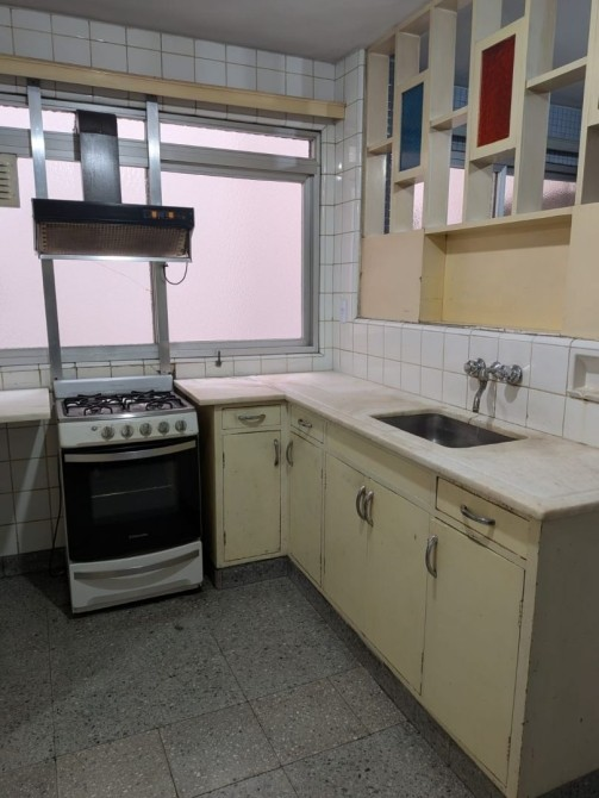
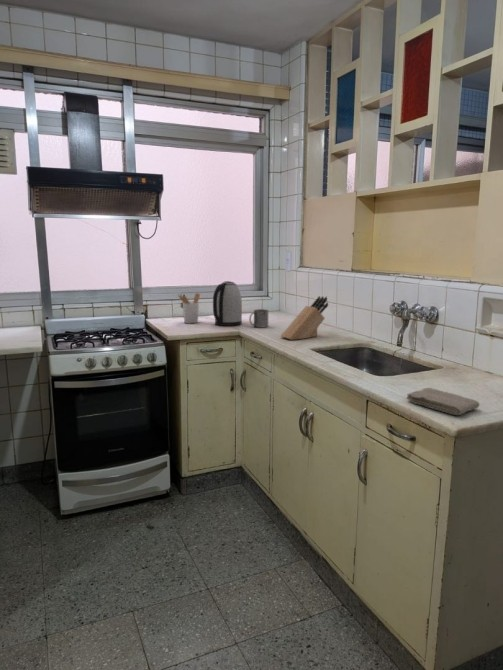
+ mug (258, 318)
+ knife block (306, 316)
+ washcloth (441, 400)
+ kettle (225, 303)
+ utensil holder (188, 307)
